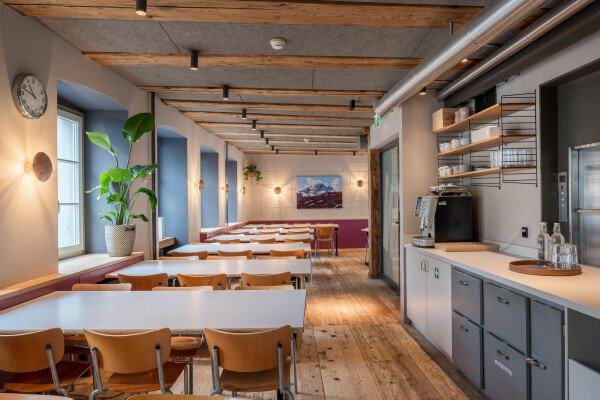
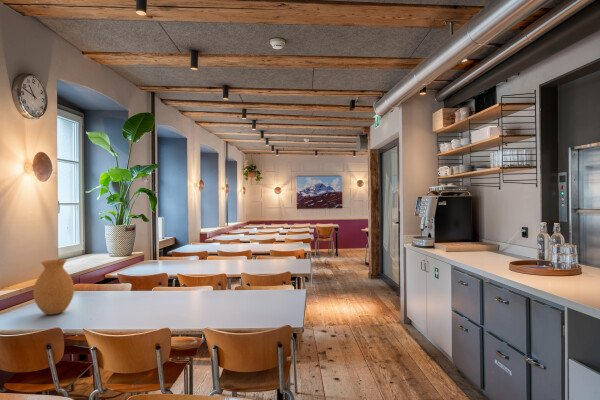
+ vase (54, 287)
